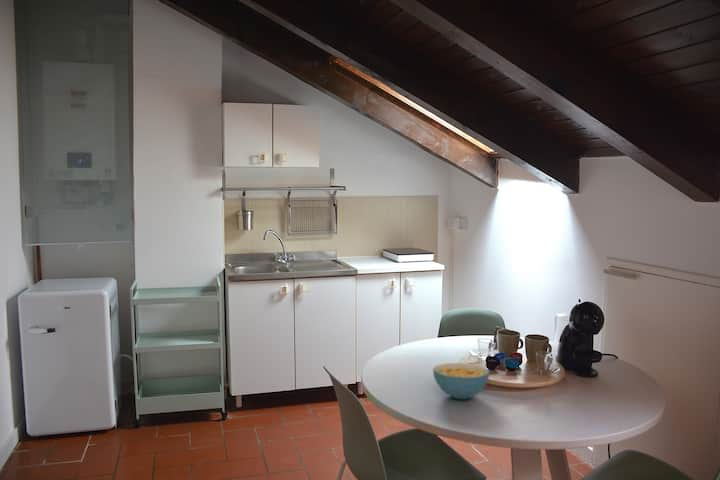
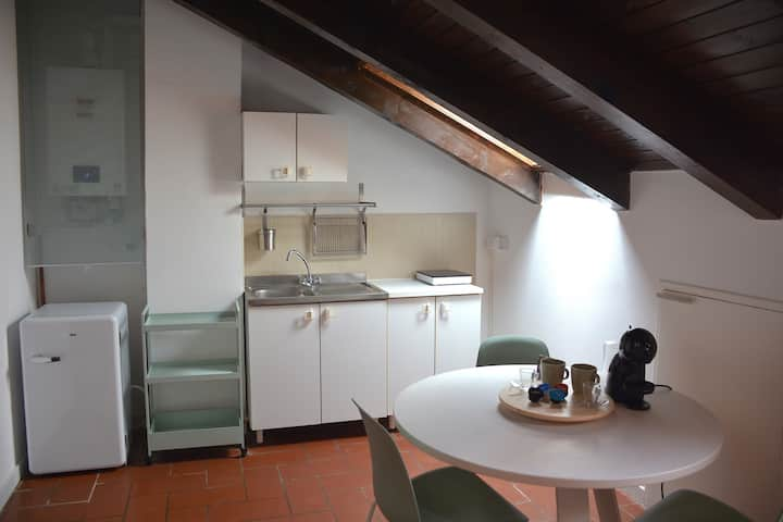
- cereal bowl (460, 383)
